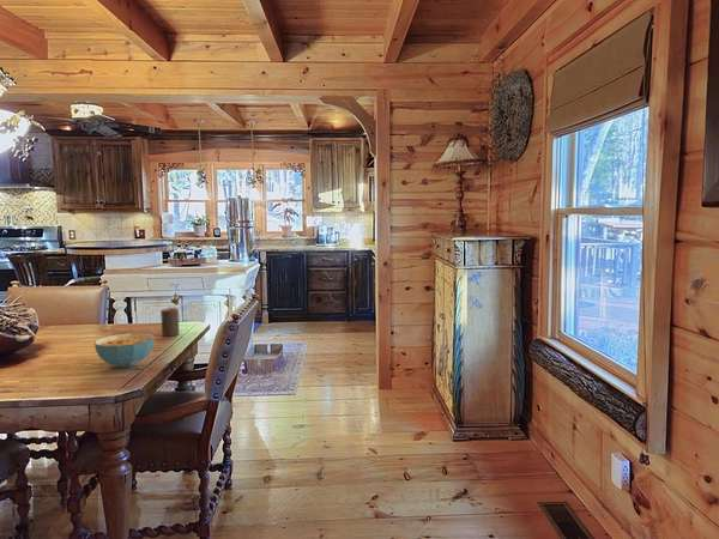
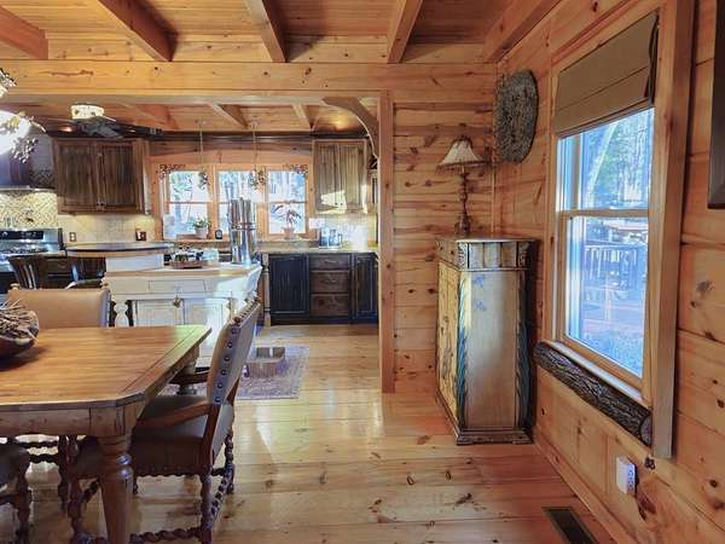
- cereal bowl (125, 352)
- cup (169, 321)
